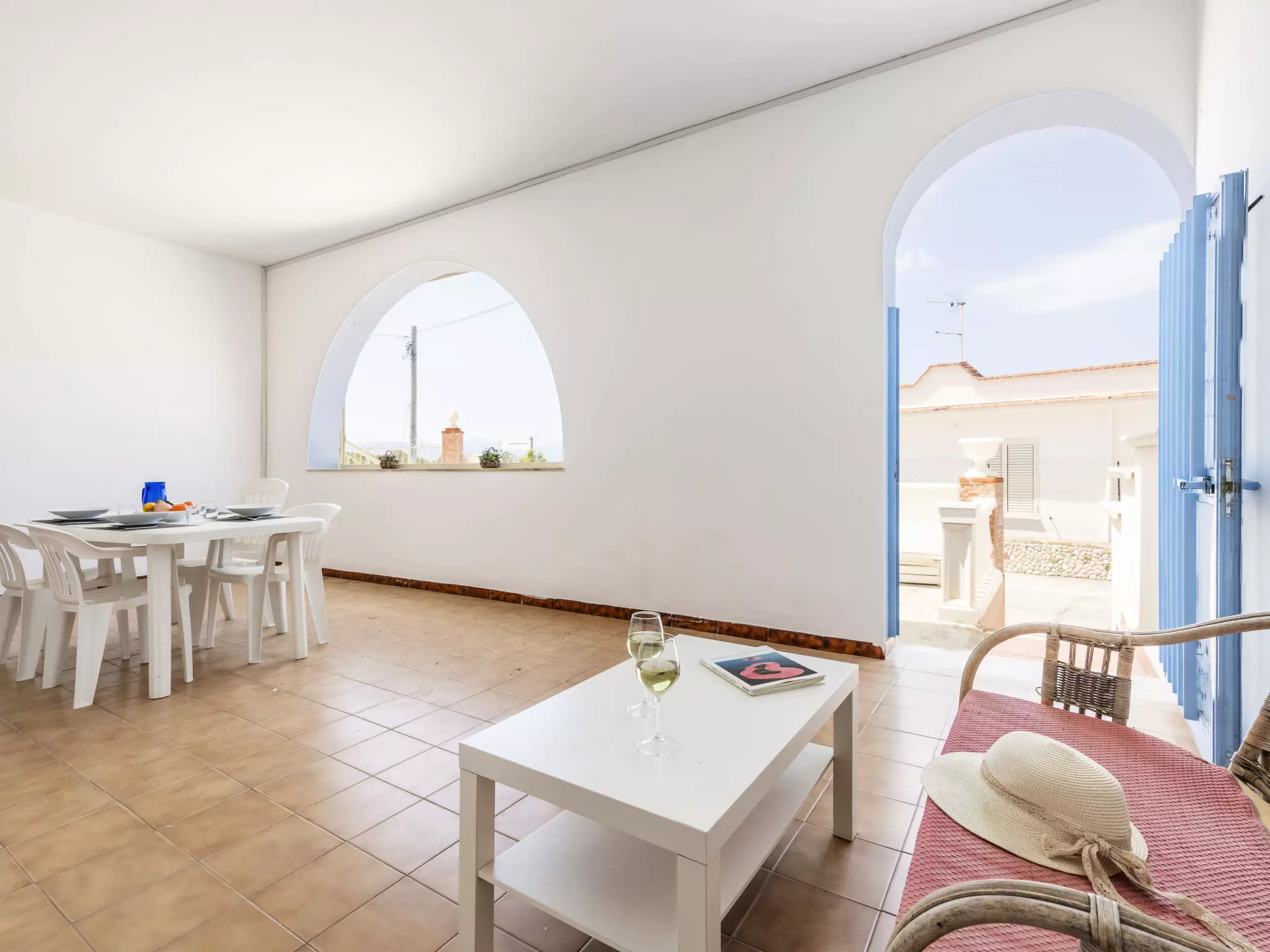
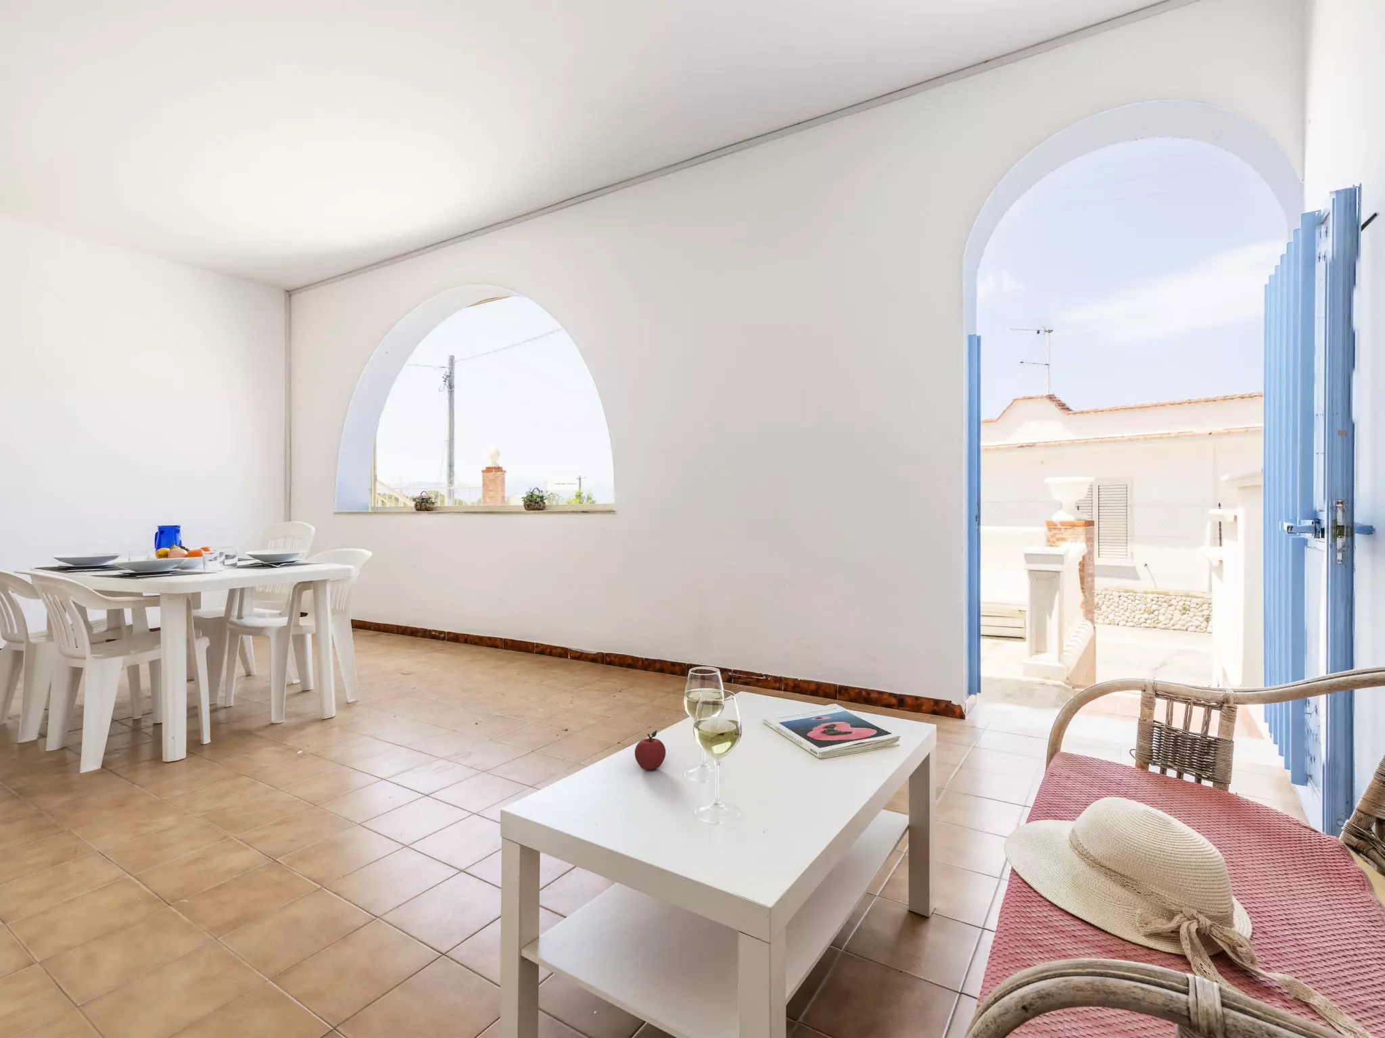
+ apple (650, 749)
